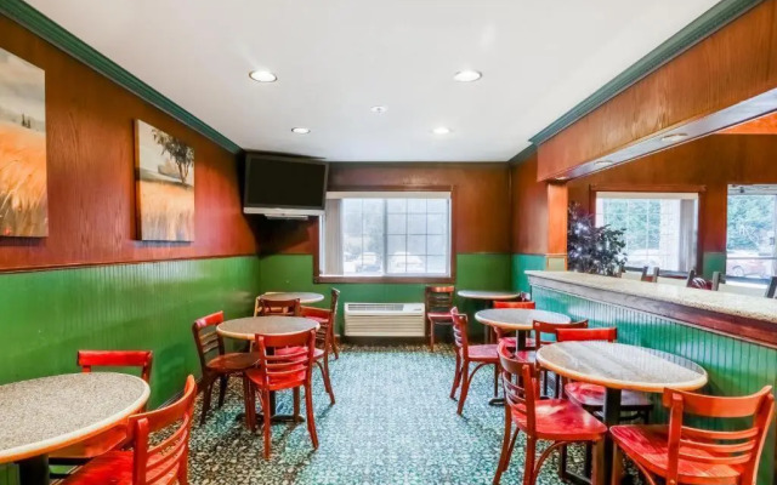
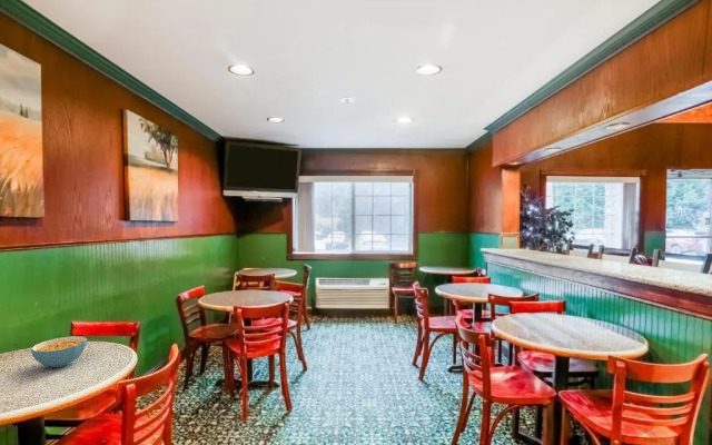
+ cereal bowl (60, 354)
